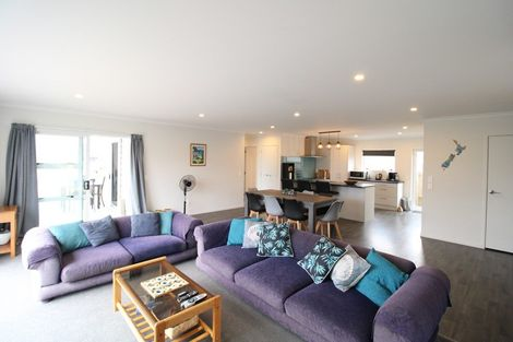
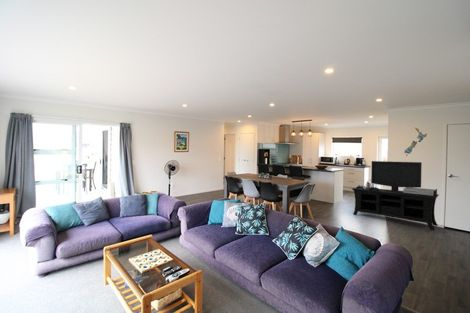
+ media console (392, 190)
